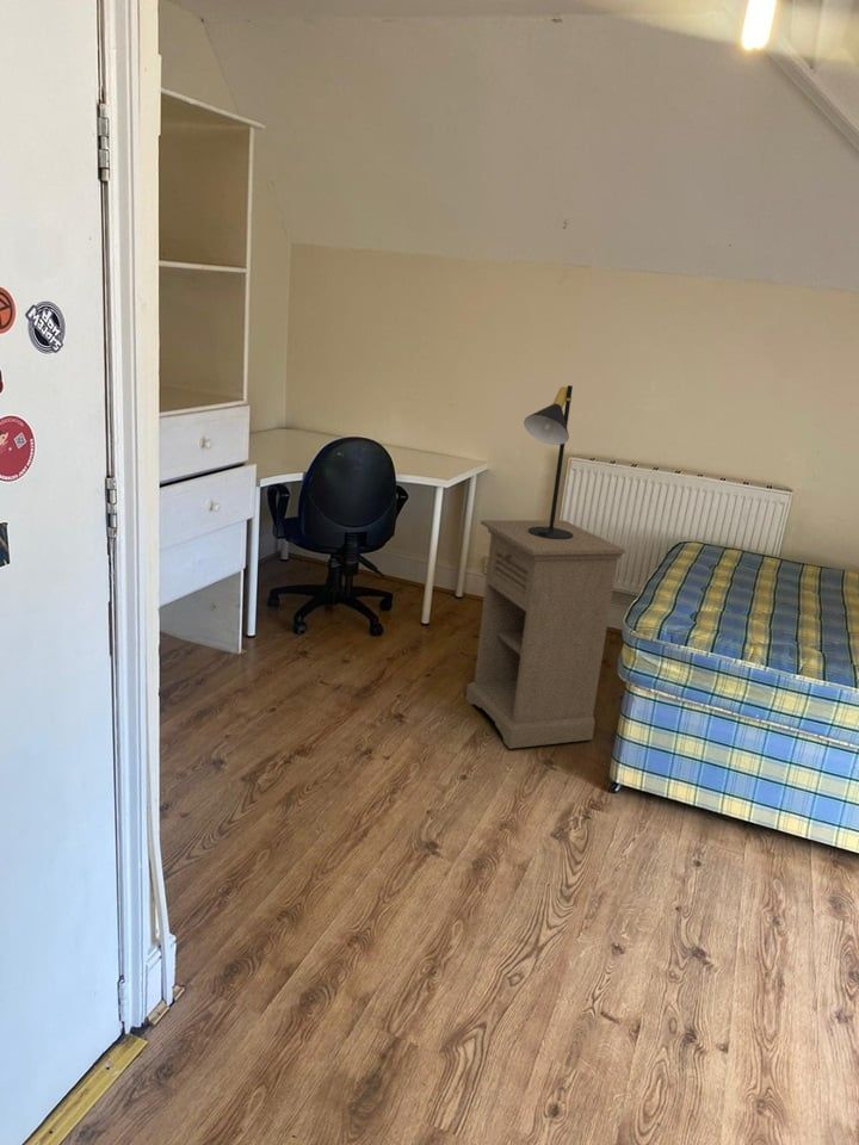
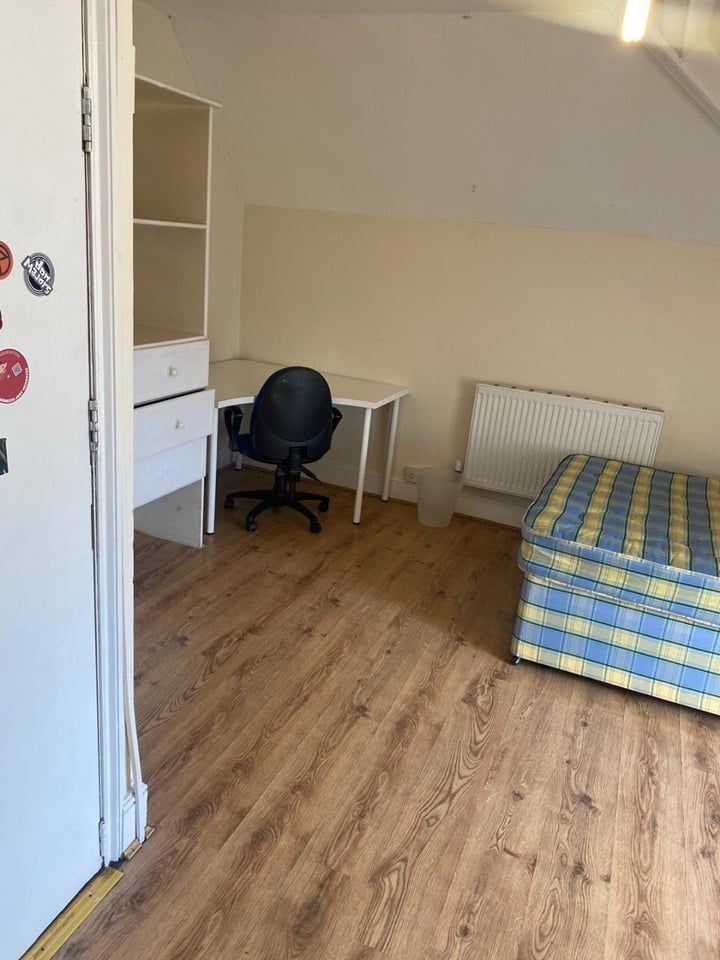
- nightstand (537, 630)
- table lamp (557, 463)
